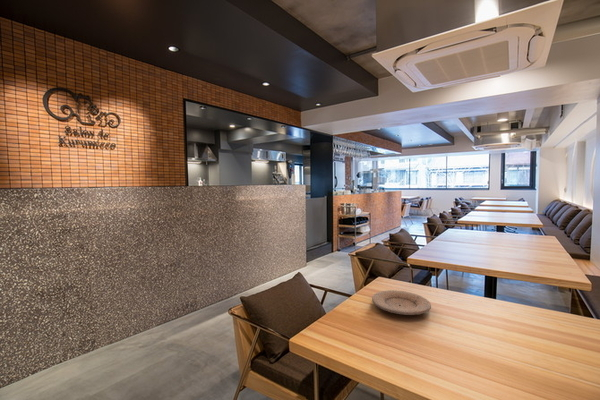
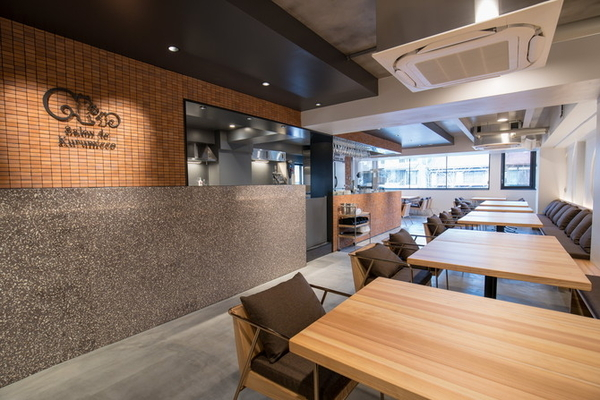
- plate (400, 303)
